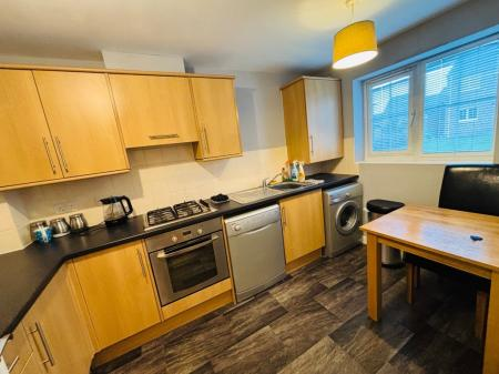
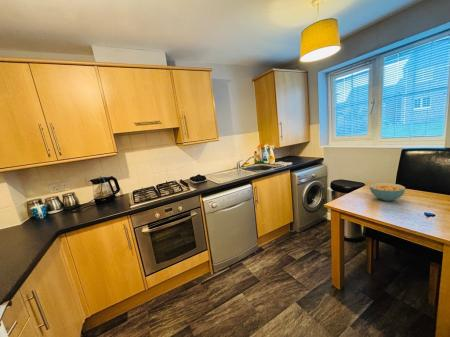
+ cereal bowl (386, 193)
